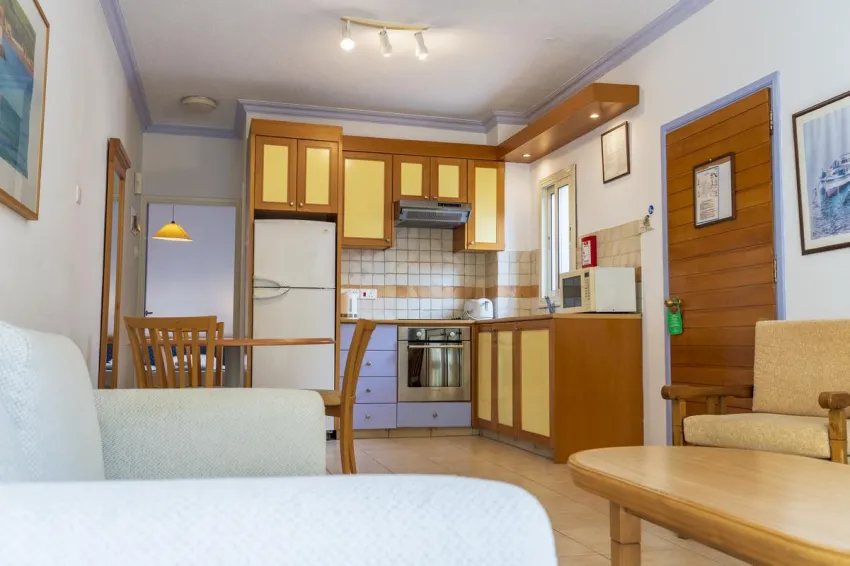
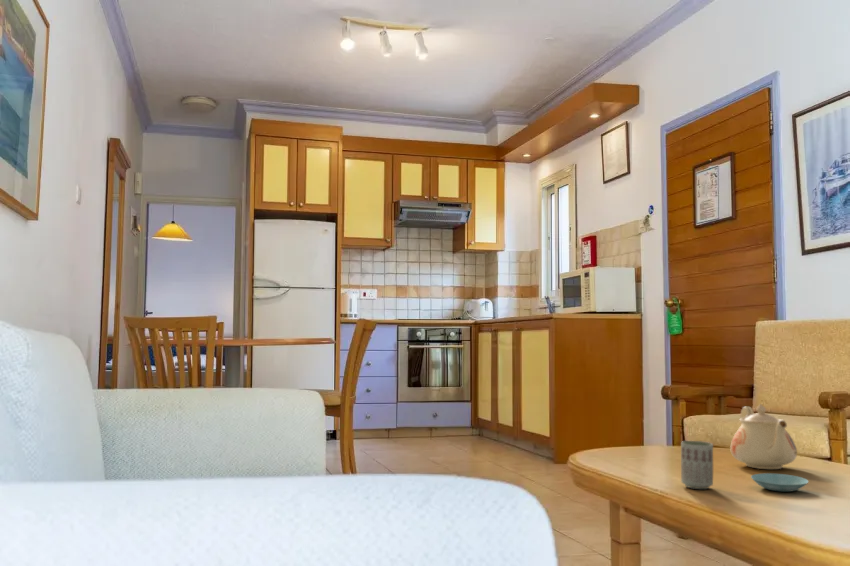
+ cup (697, 464)
+ saucer (779, 483)
+ teapot (762, 435)
